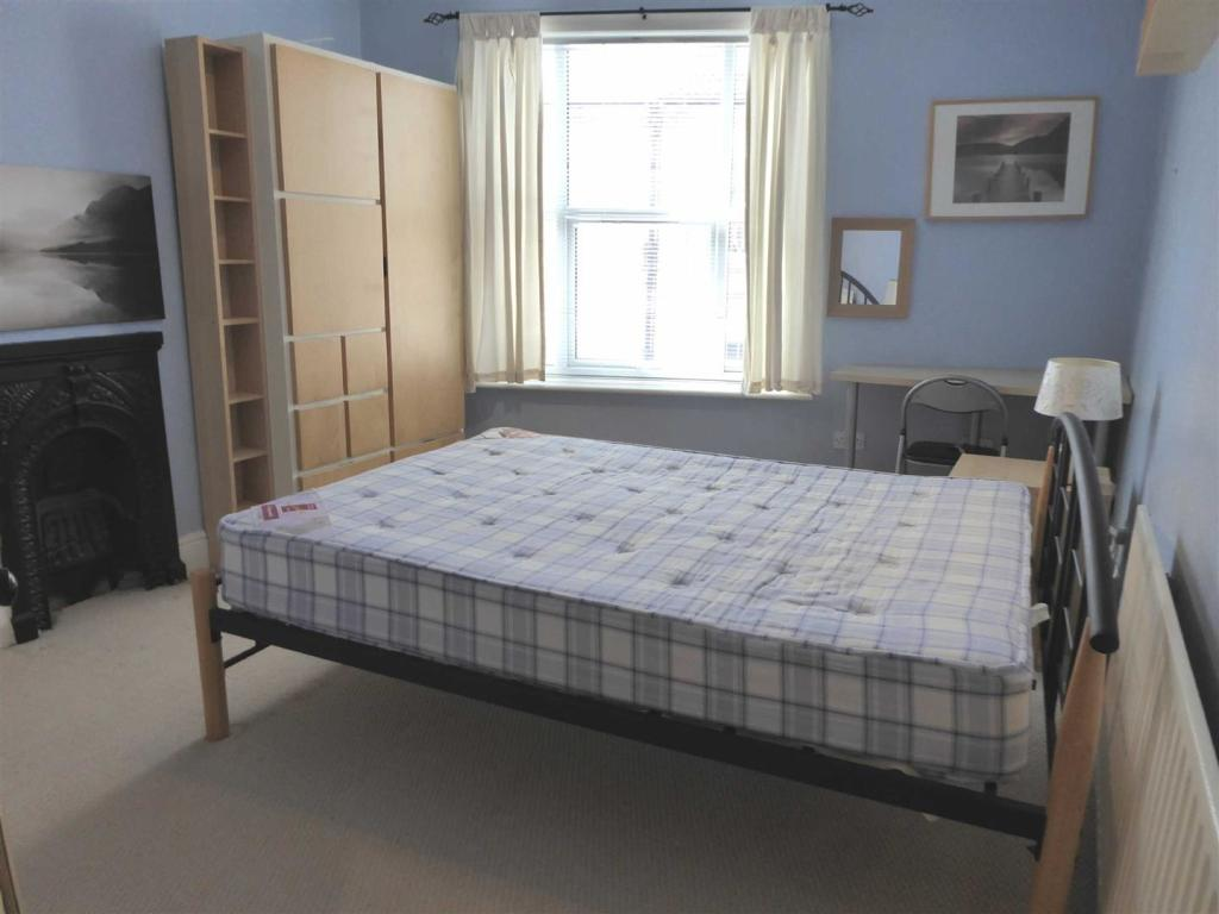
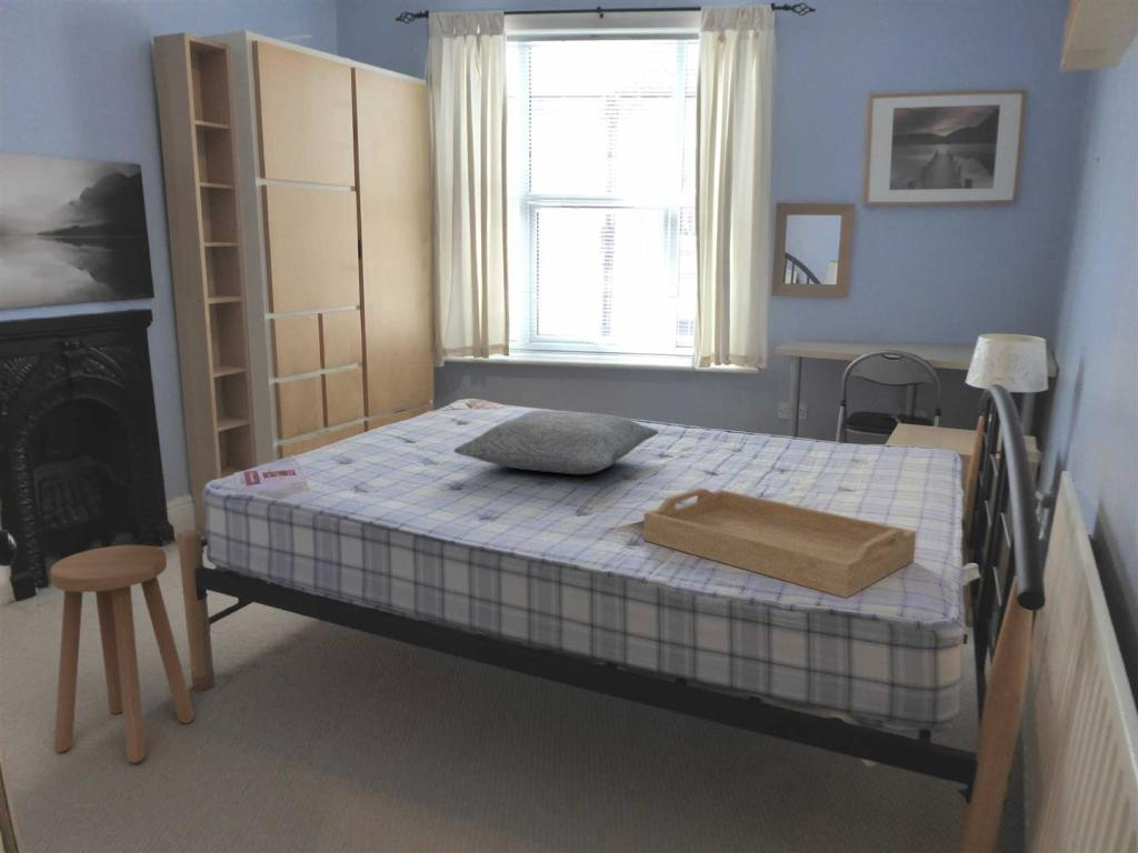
+ pillow (561, 441)
+ serving tray (775, 531)
+ stool (118, 650)
